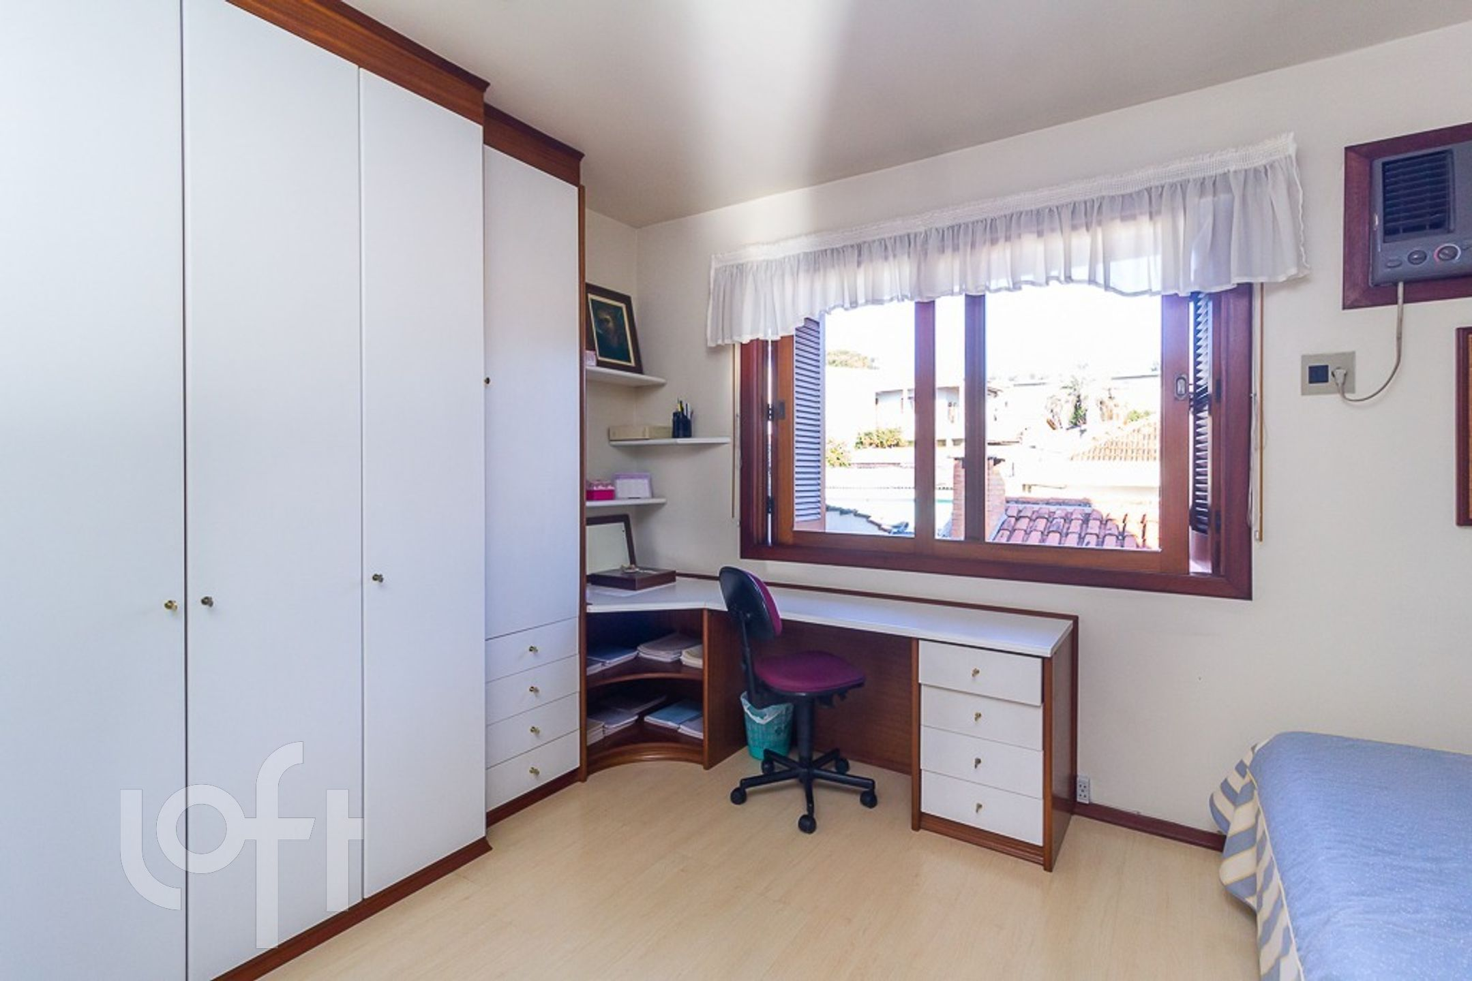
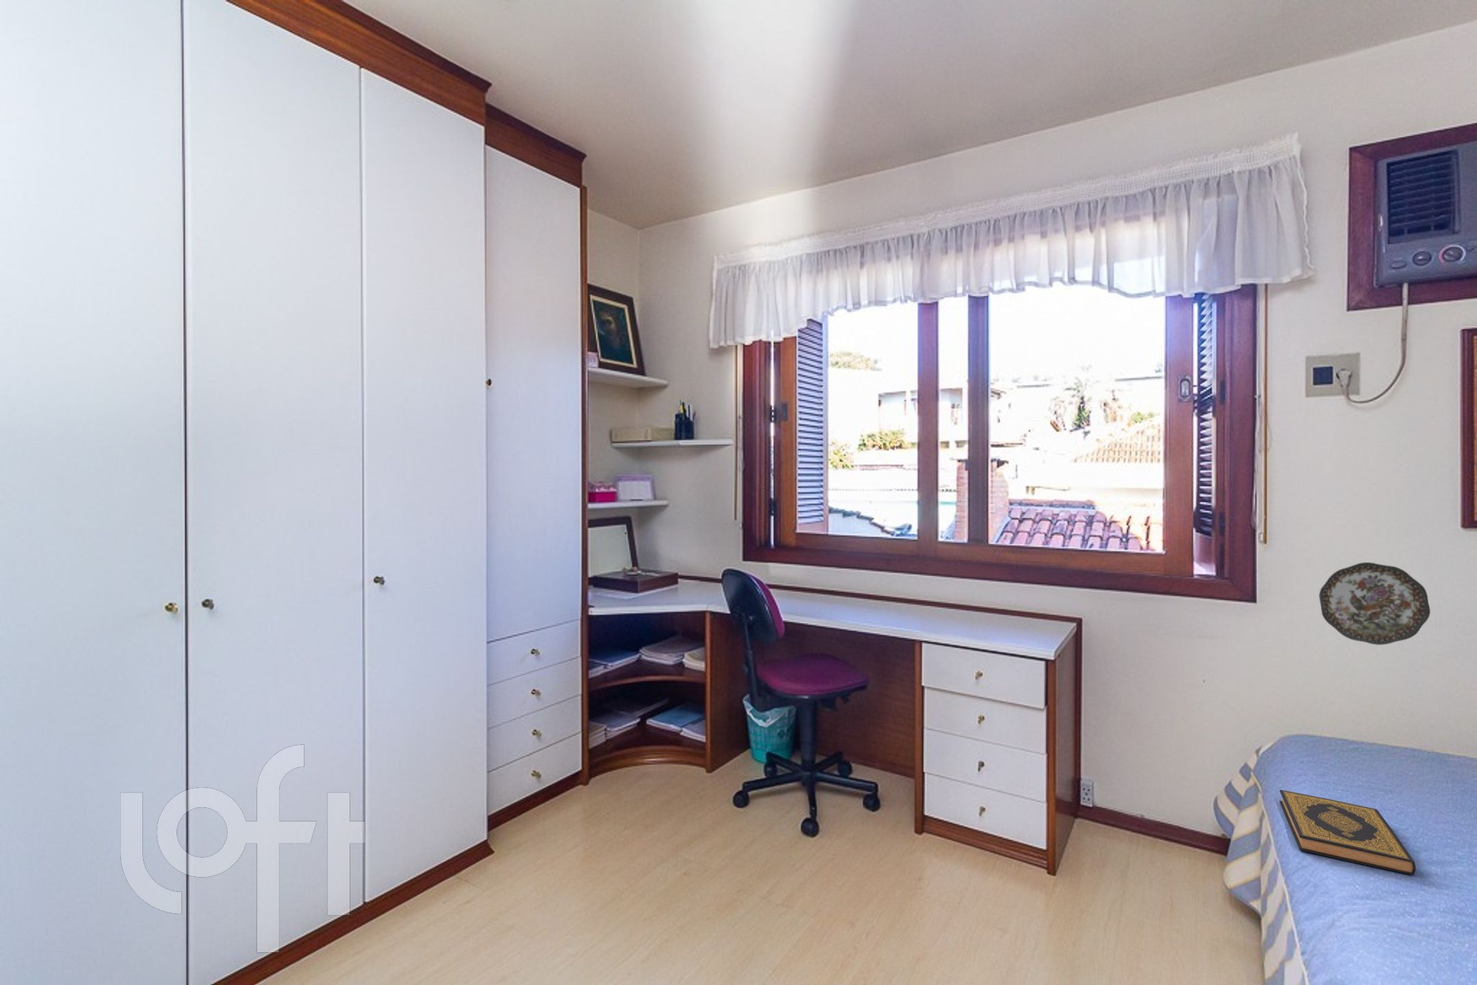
+ decorative plate (1372, 602)
+ hardback book (1340, 828)
